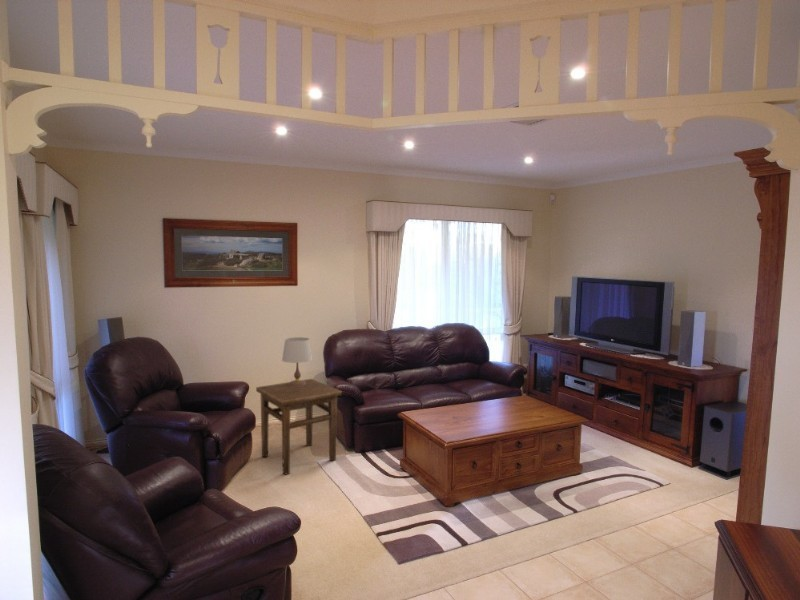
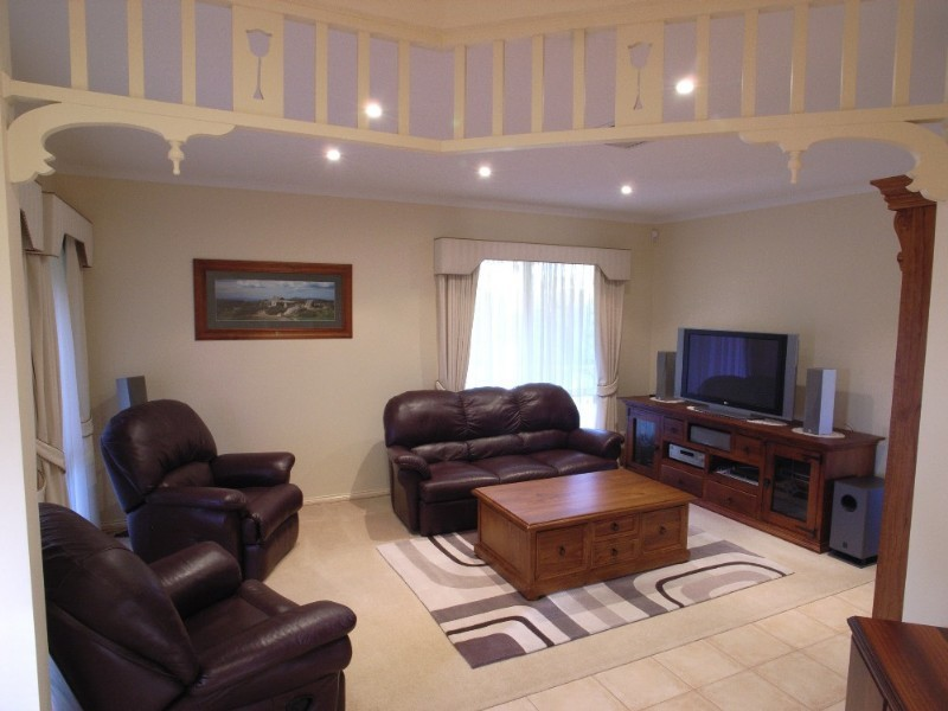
- side table (298, 423)
- table lamp (297, 361)
